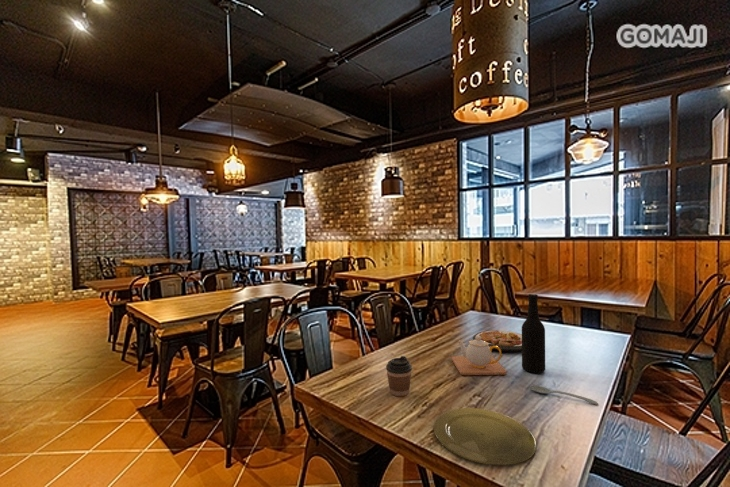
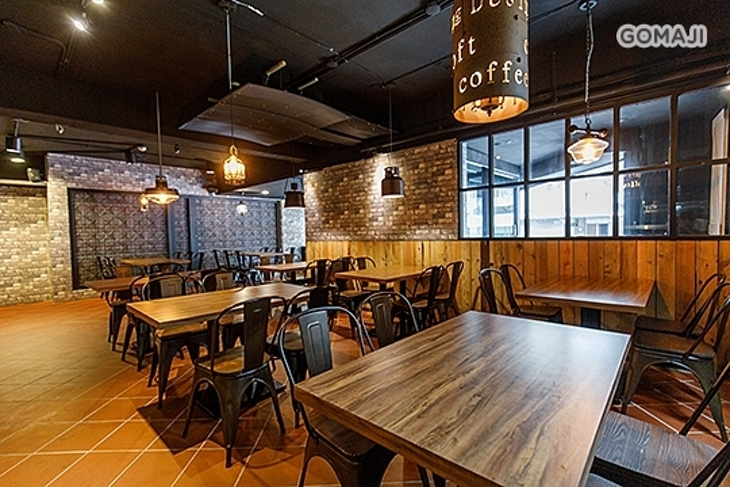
- teapot (477, 350)
- coffee cup (399, 375)
- plate (502, 338)
- bottle (533, 332)
- spoon (562, 393)
- plate (482, 433)
